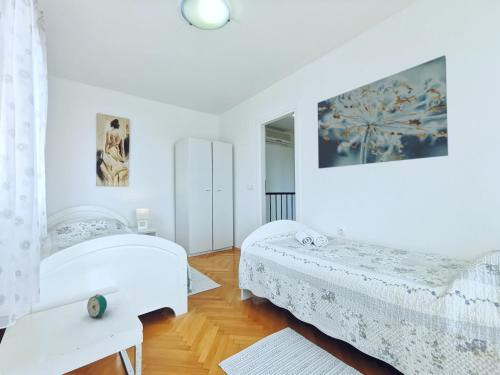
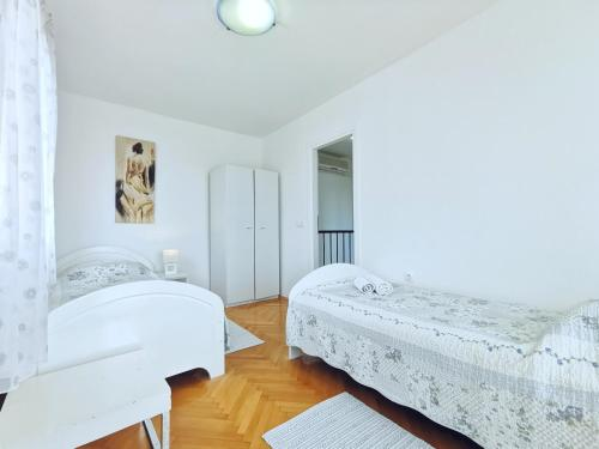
- wall art (369, 123)
- alarm clock (98, 304)
